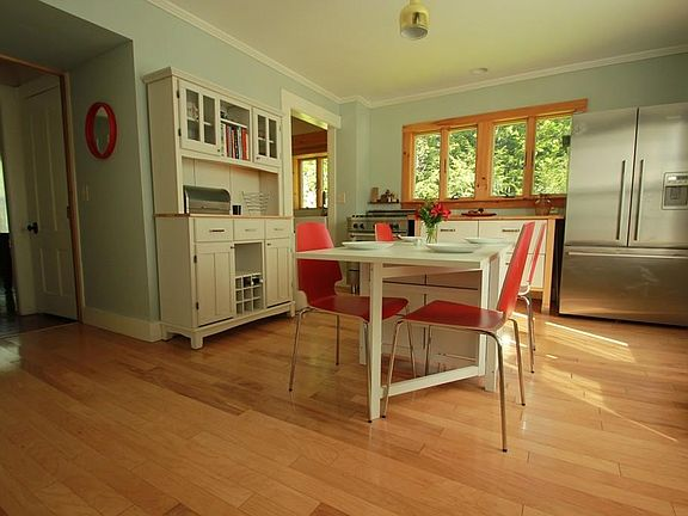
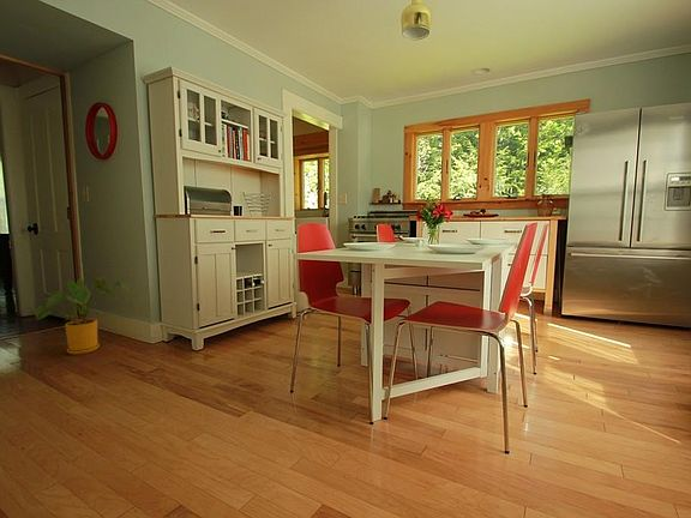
+ house plant (82, 313)
